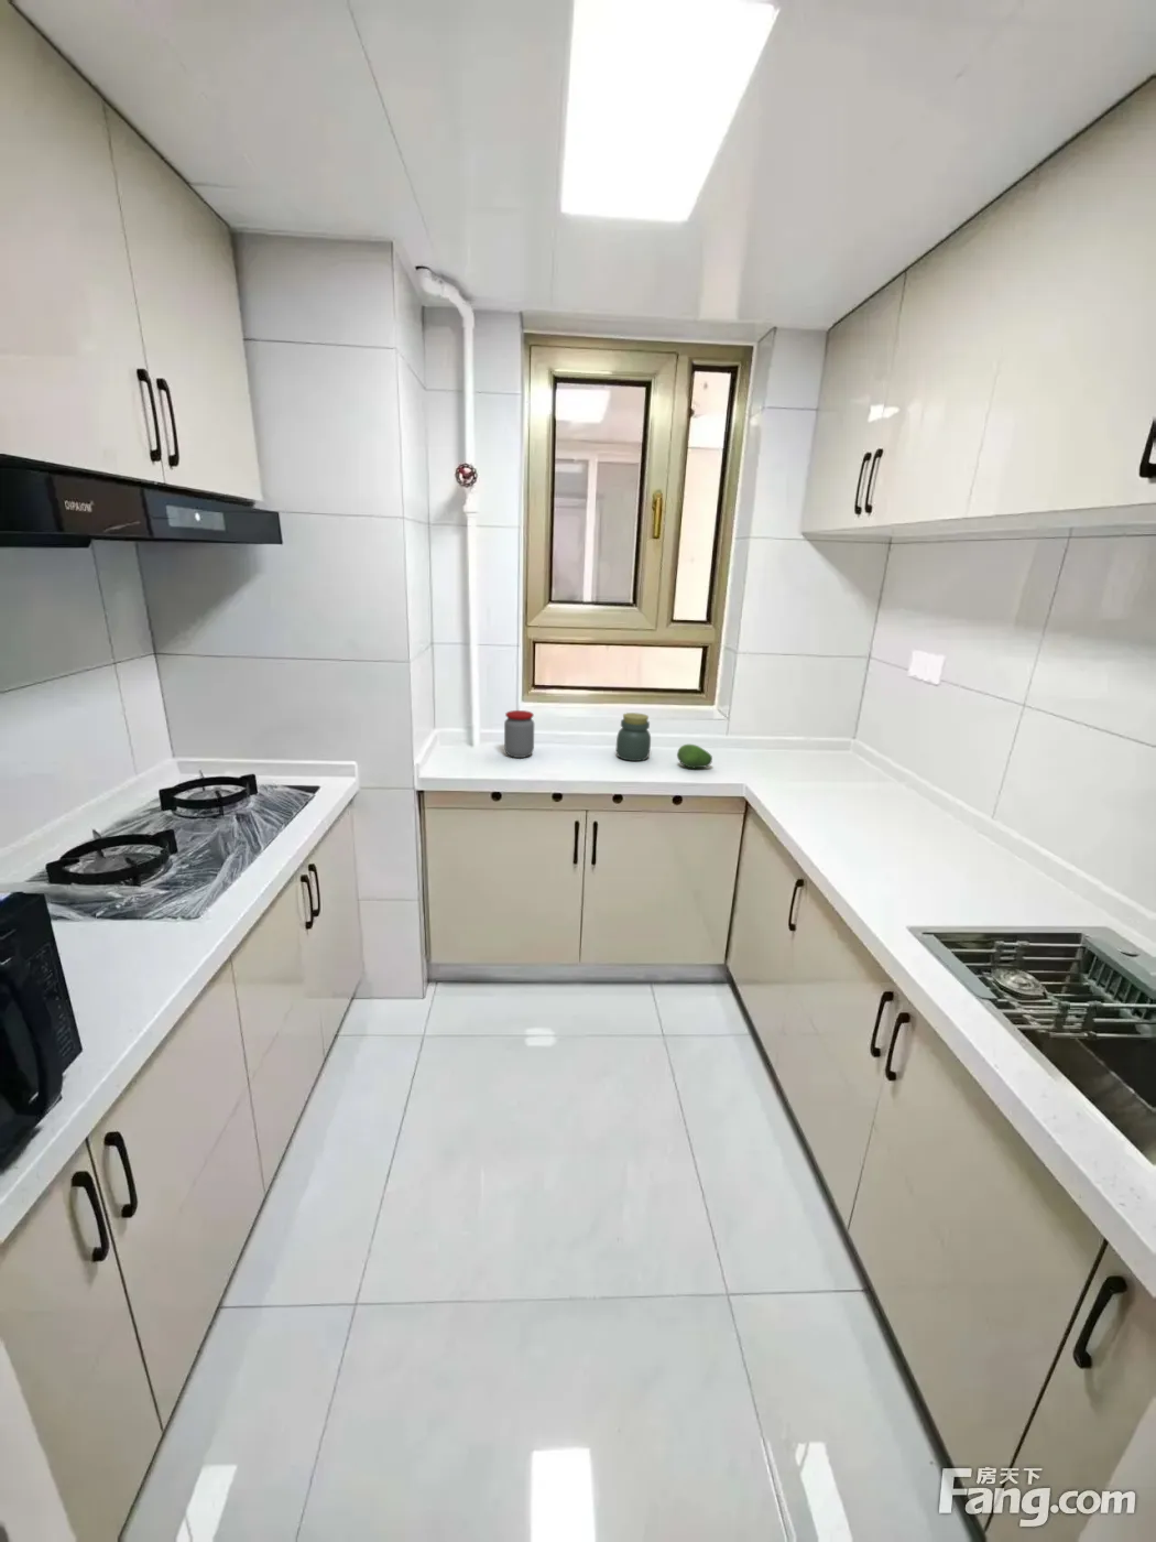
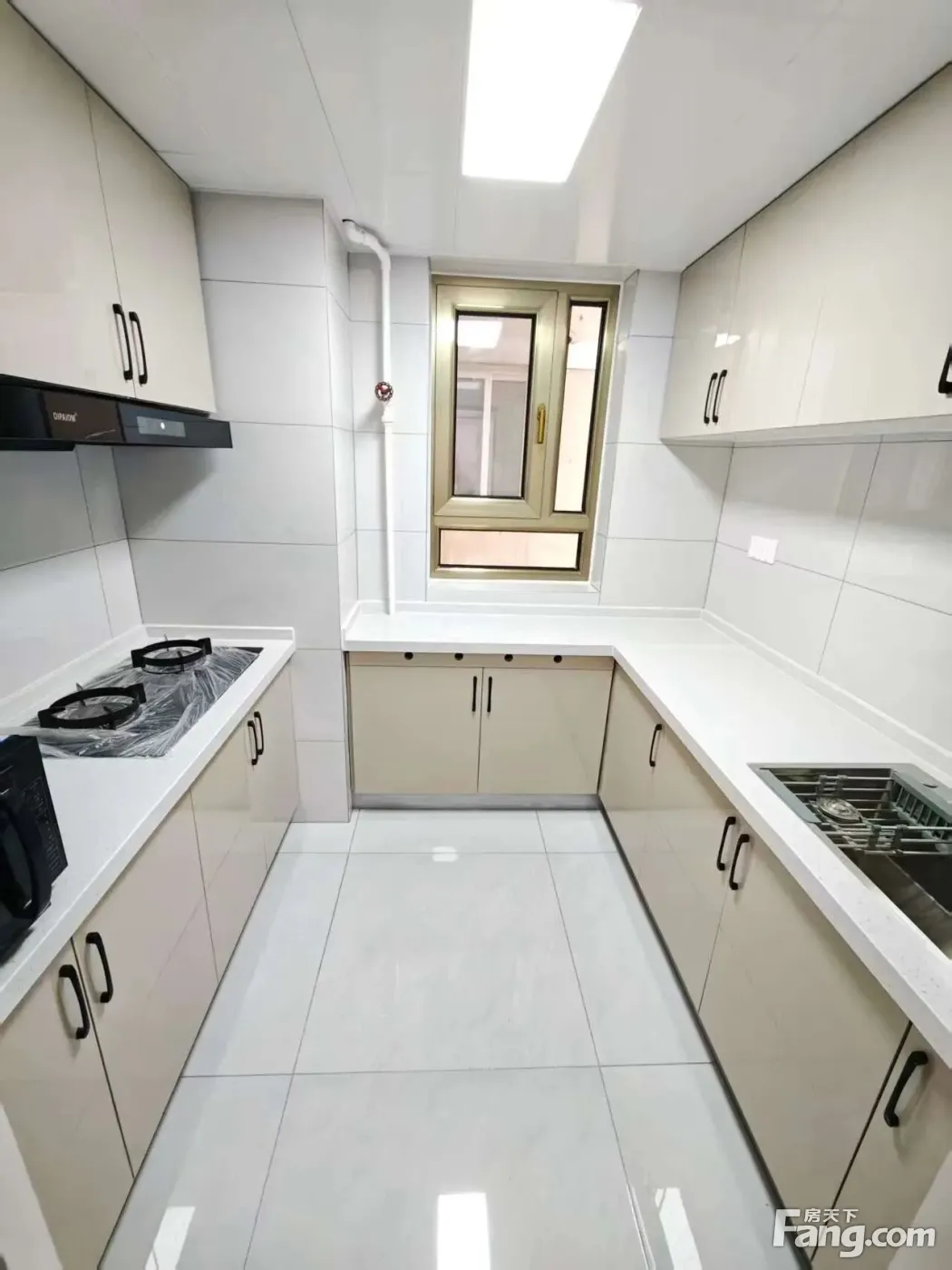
- fruit (693, 755)
- jar (633, 736)
- jar (518, 733)
